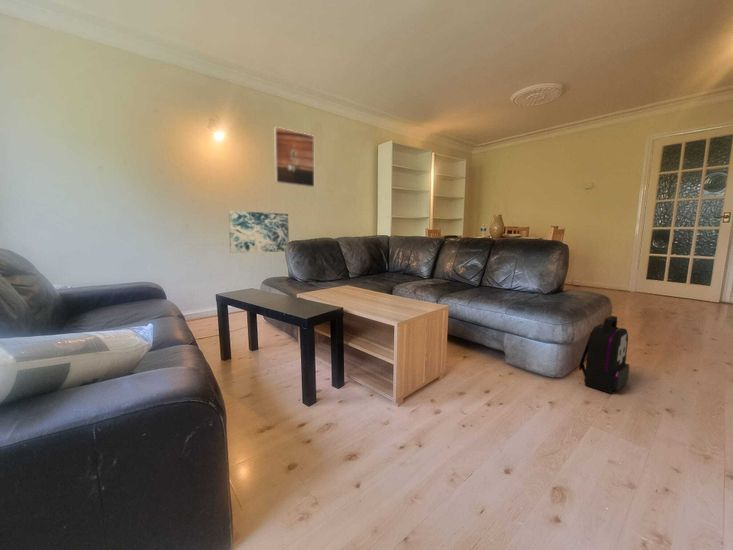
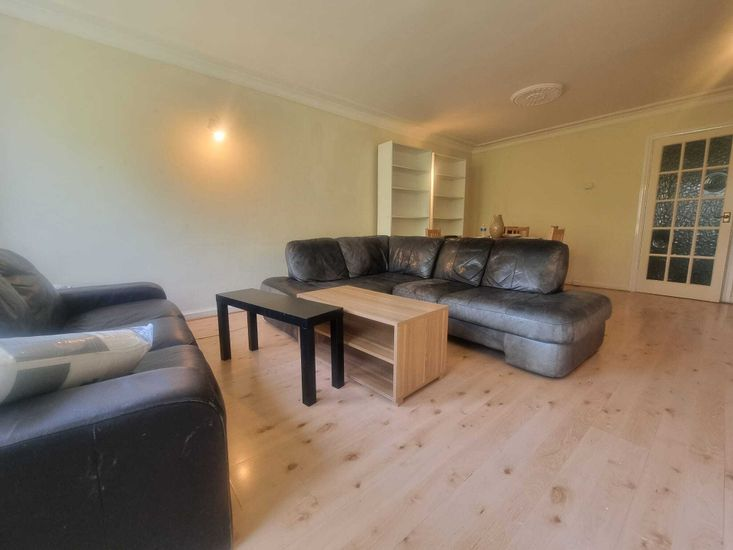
- backpack (605, 350)
- wall art (260, 232)
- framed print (295, 158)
